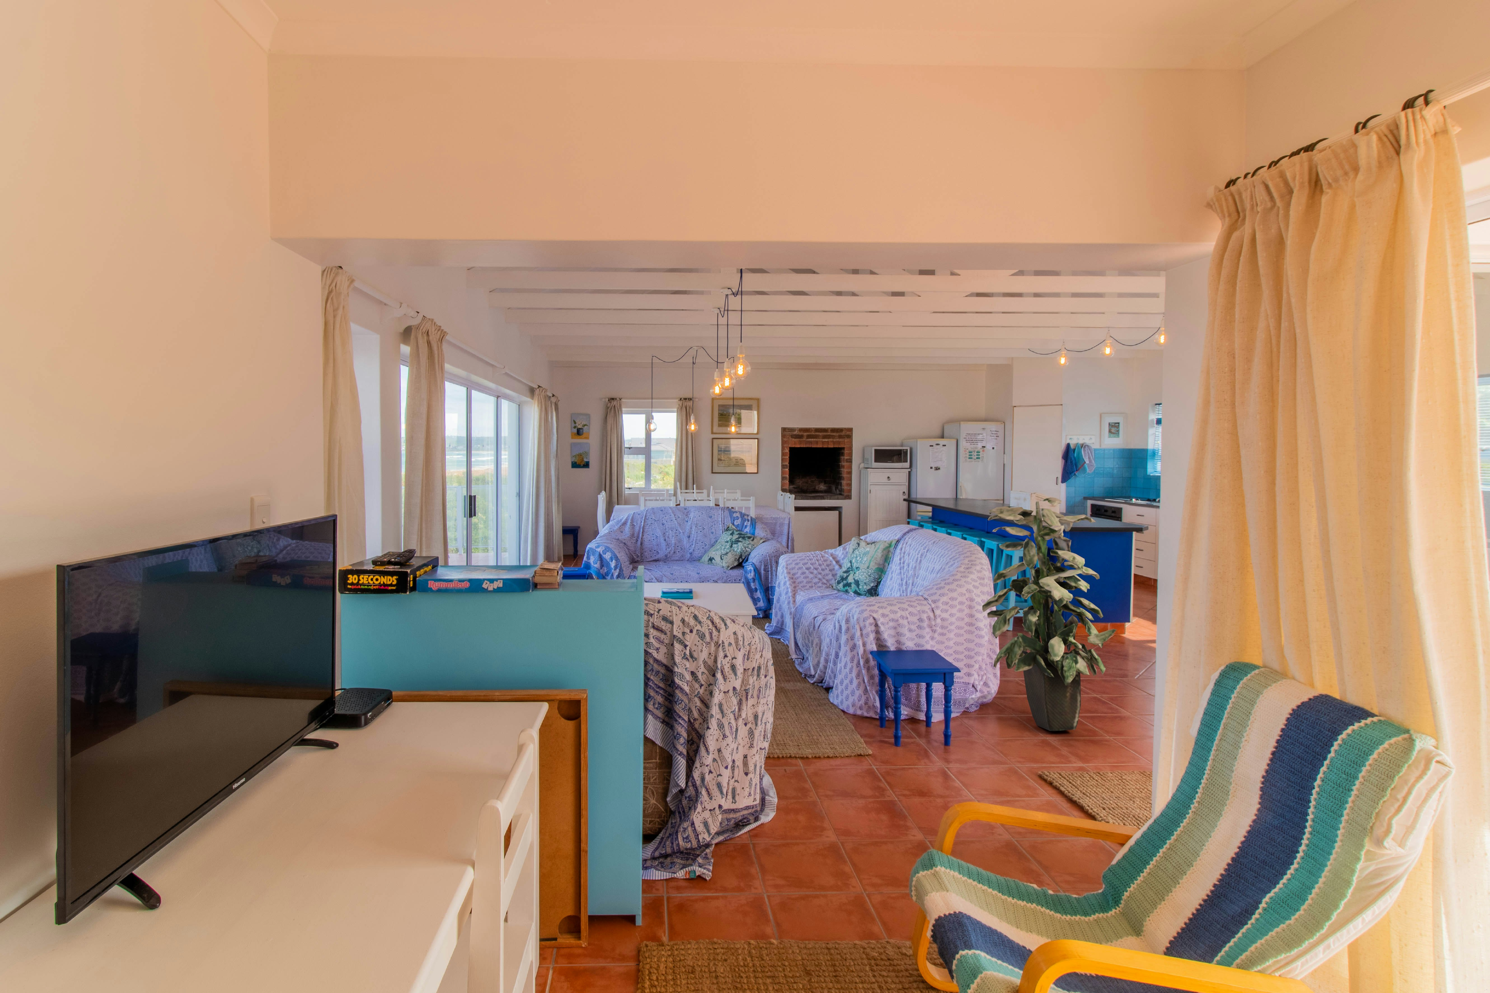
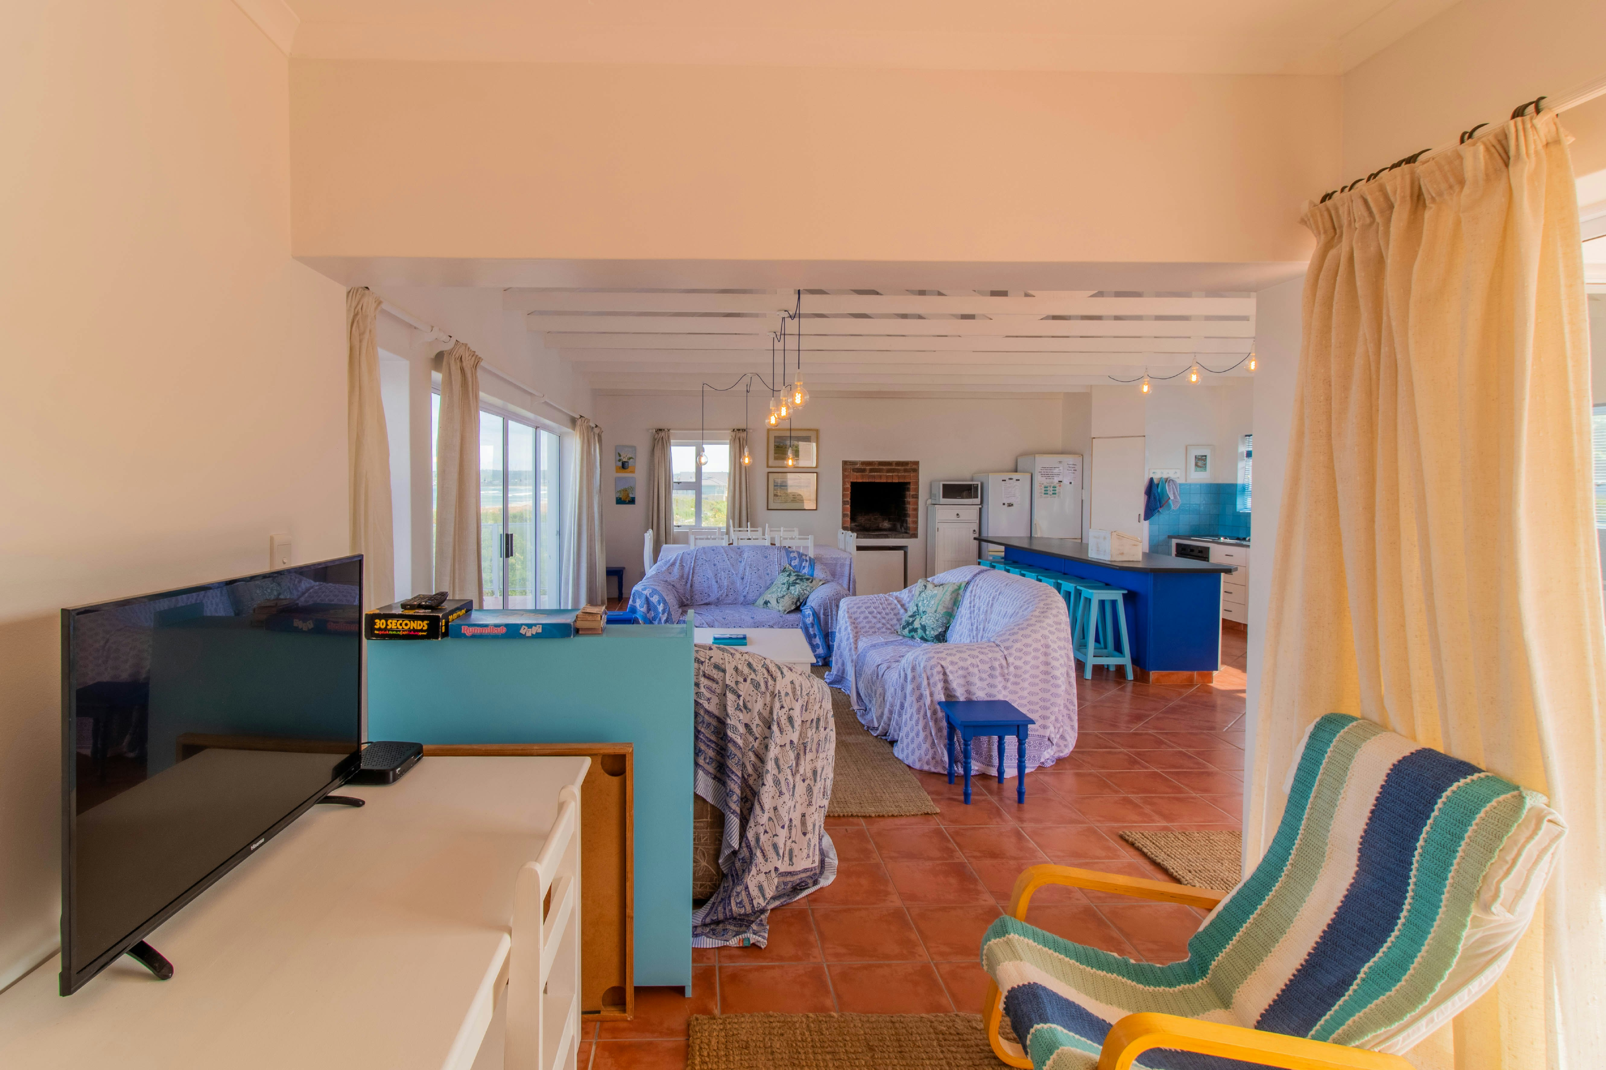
- indoor plant (1044, 612)
